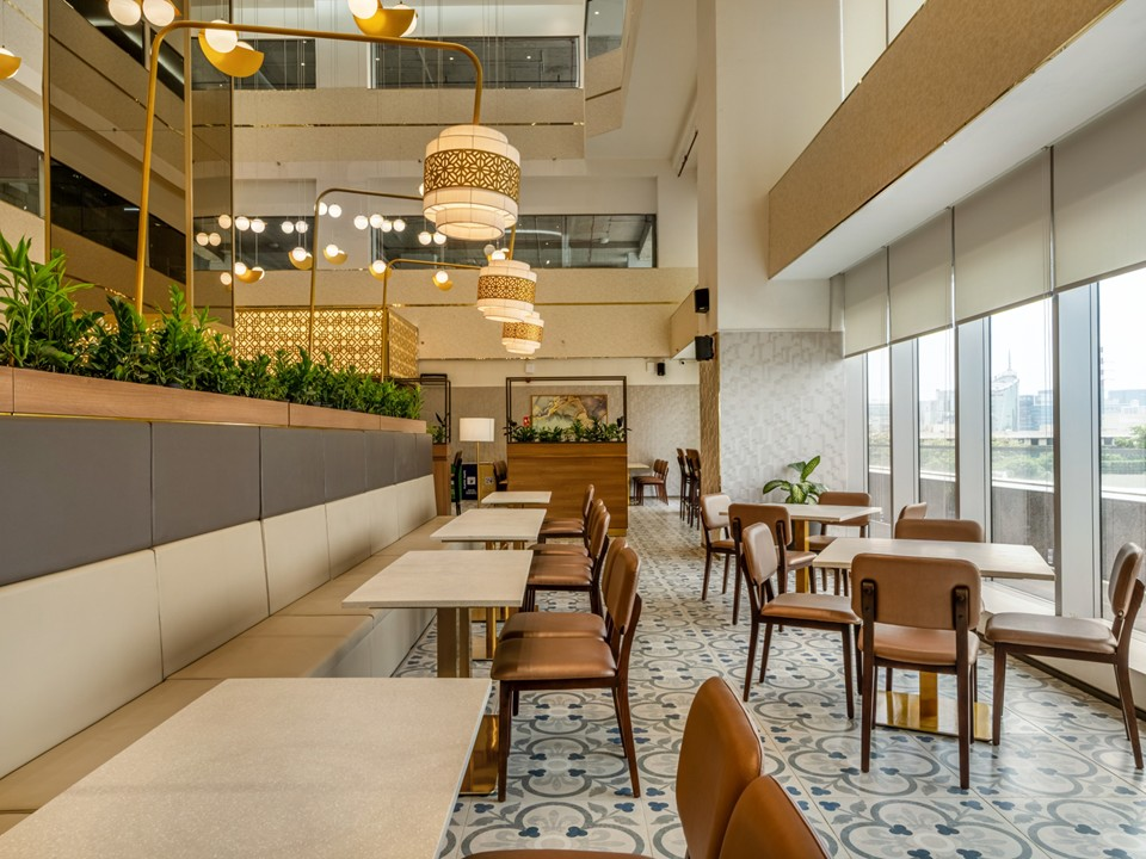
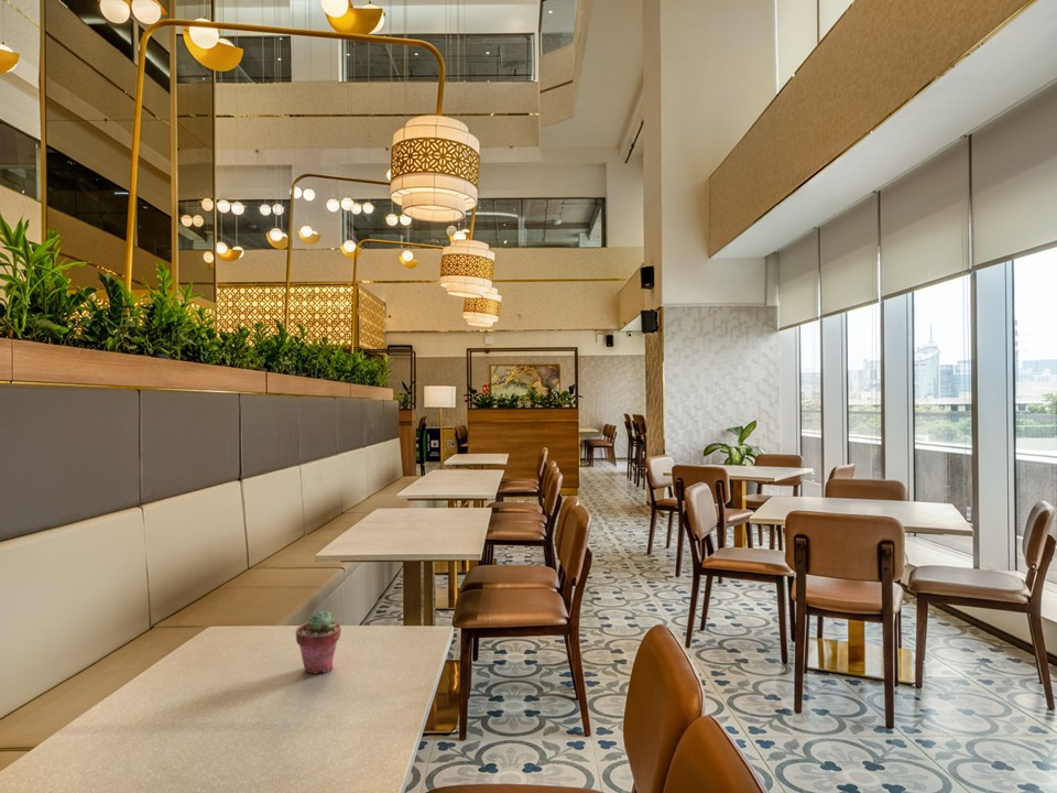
+ potted succulent (318, 639)
